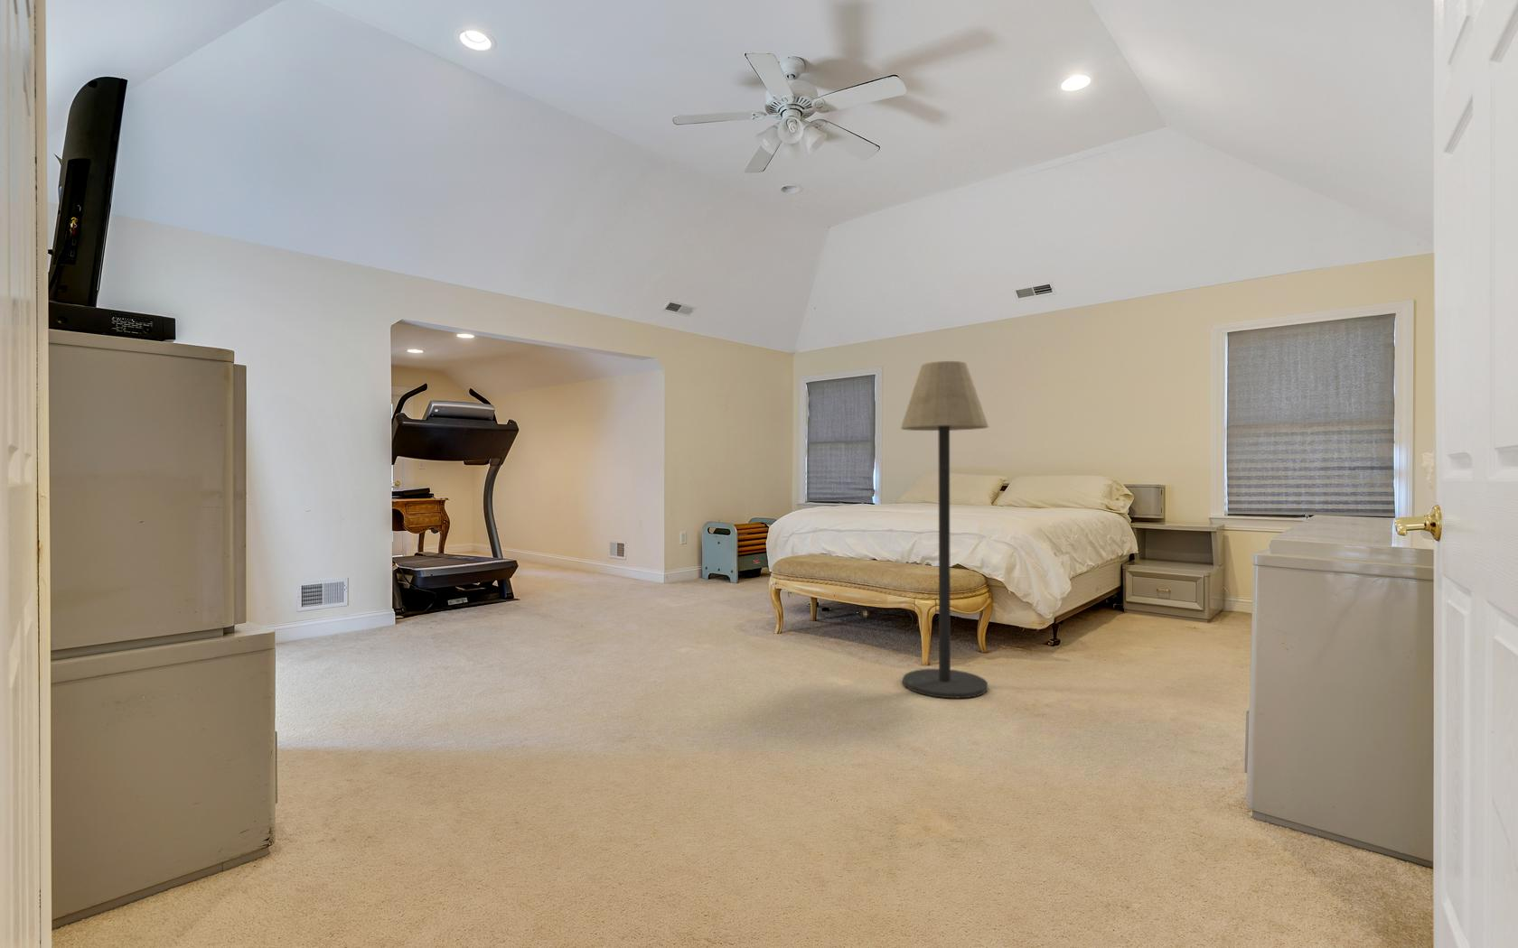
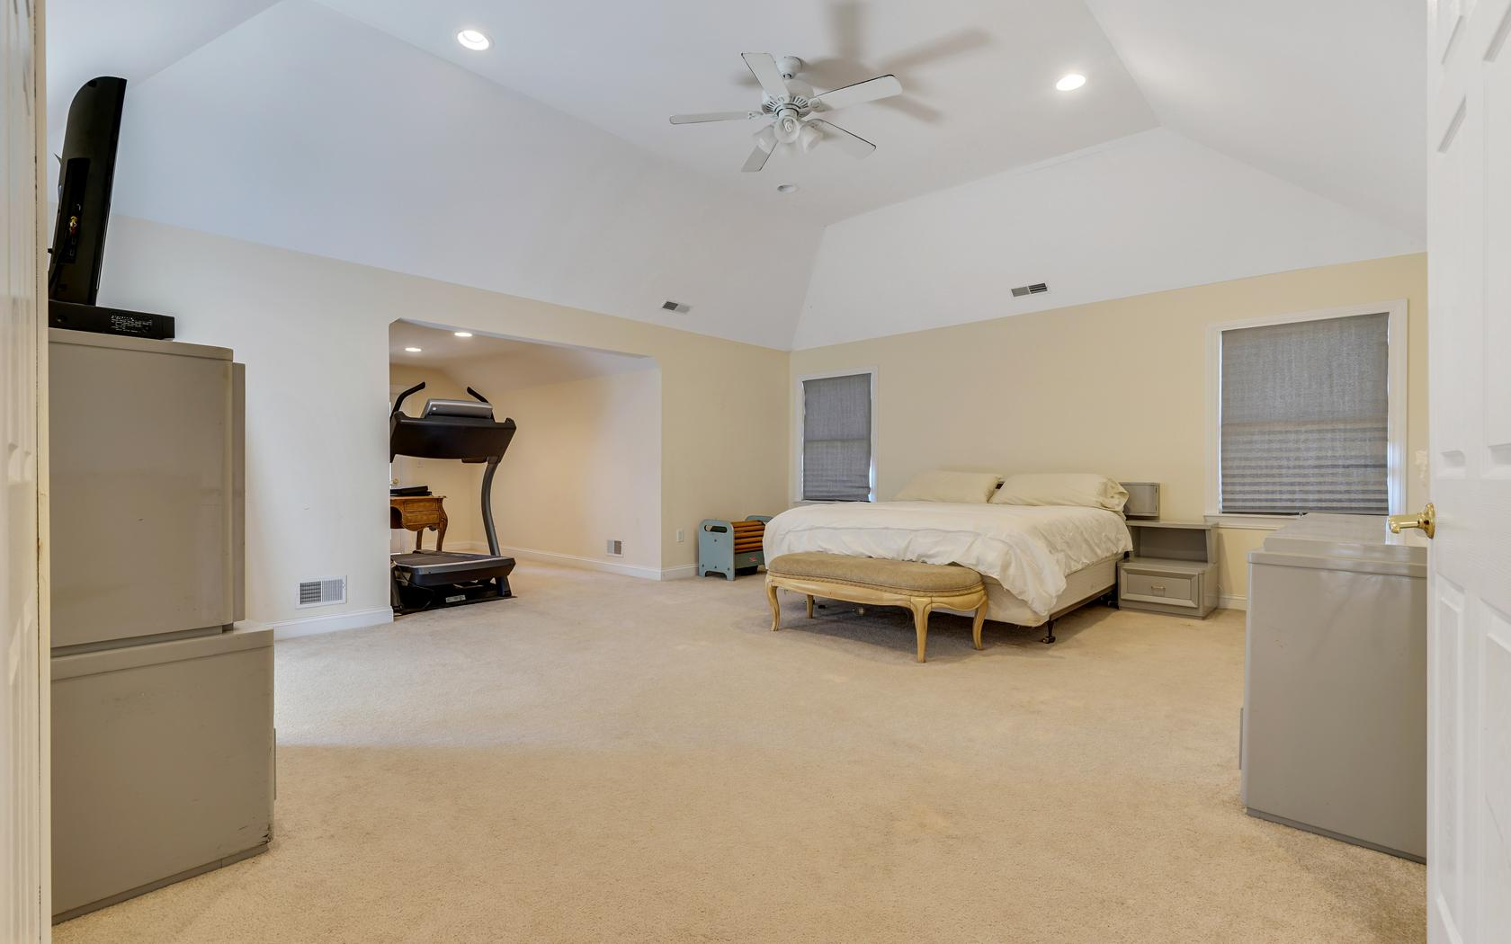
- floor lamp (944, 524)
